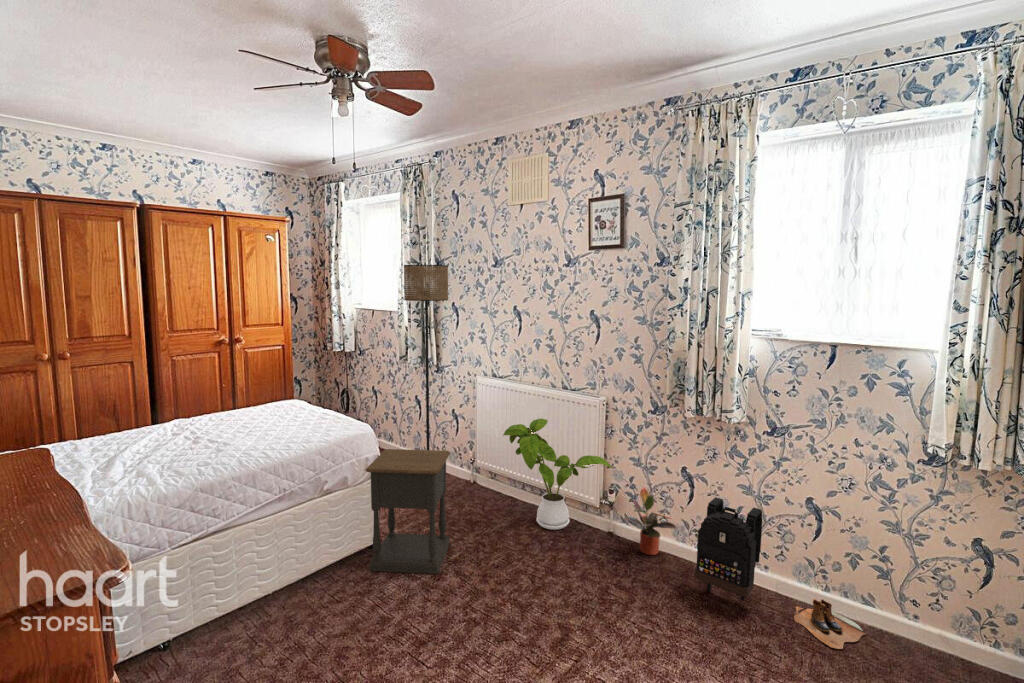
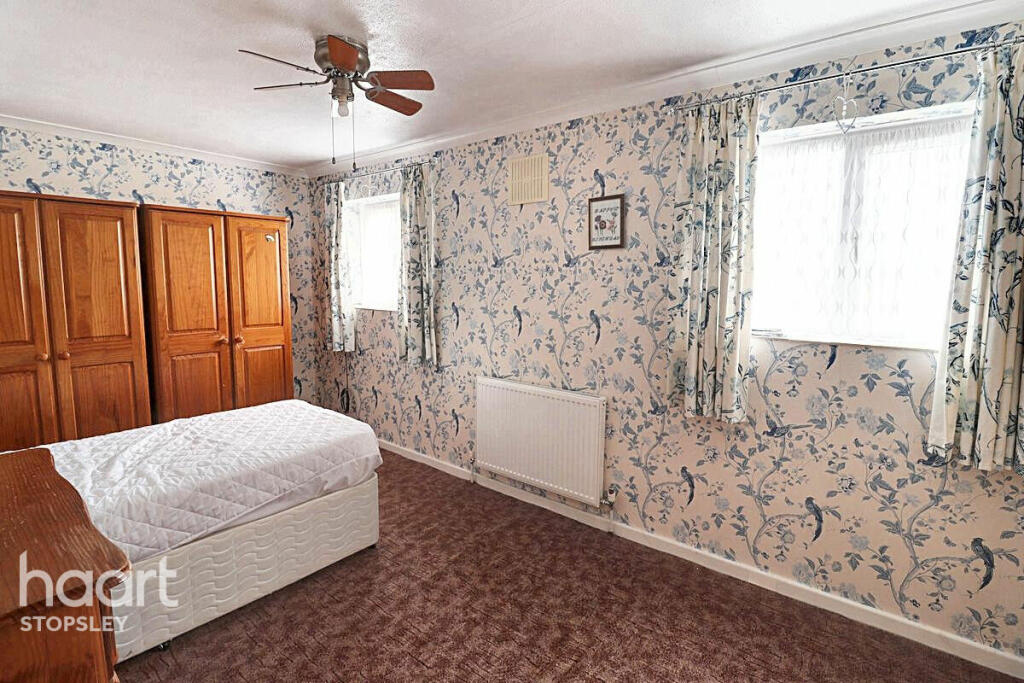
- boots (828, 616)
- floor lamp (427, 376)
- potted plant (648, 524)
- backpack (729, 551)
- house plant (546, 475)
- nightstand (410, 508)
